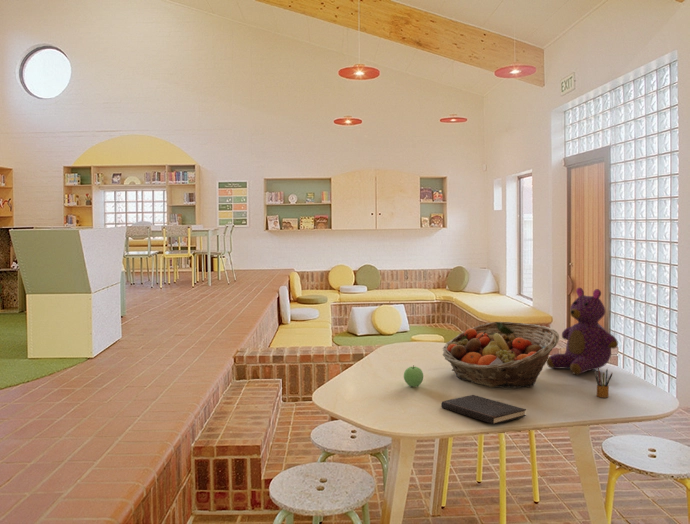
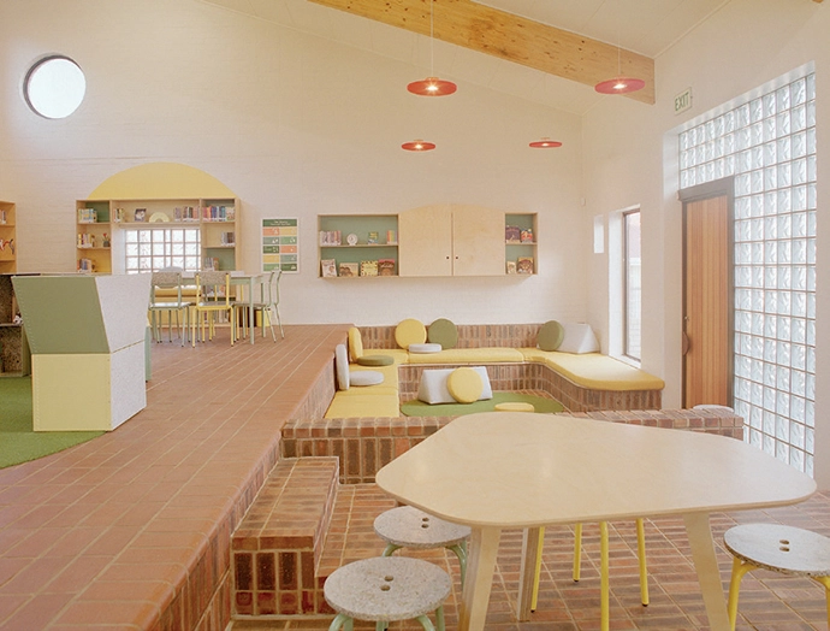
- hardcover book (482, 408)
- teddy bear (579, 329)
- apple (413, 375)
- pencil box (603, 382)
- fruit basket (498, 352)
